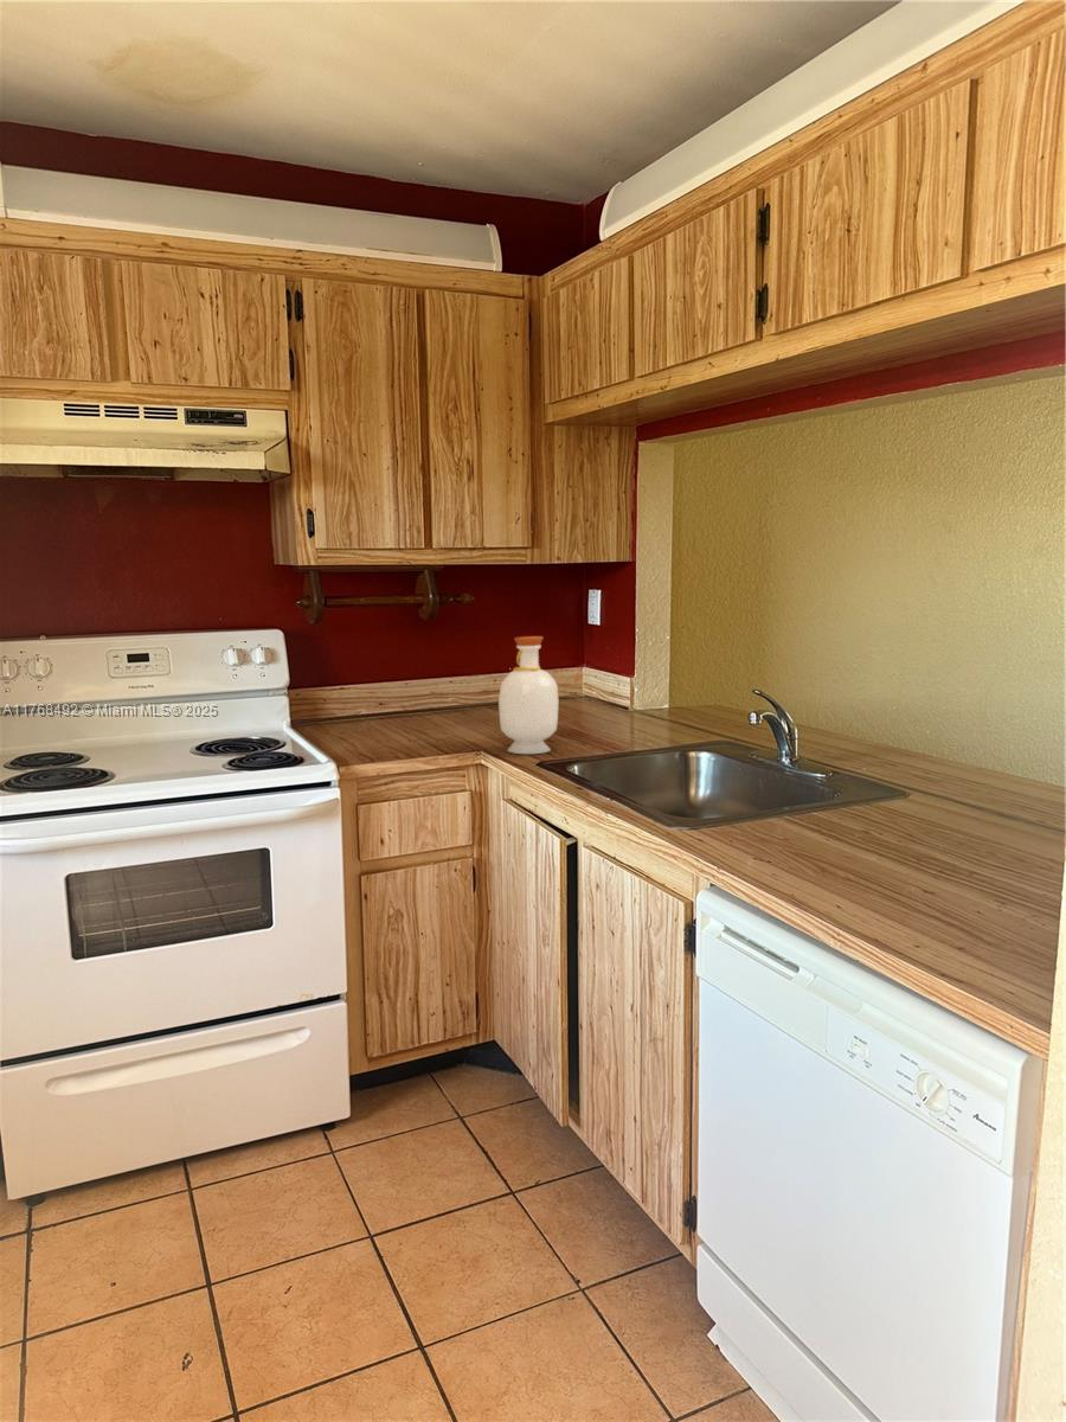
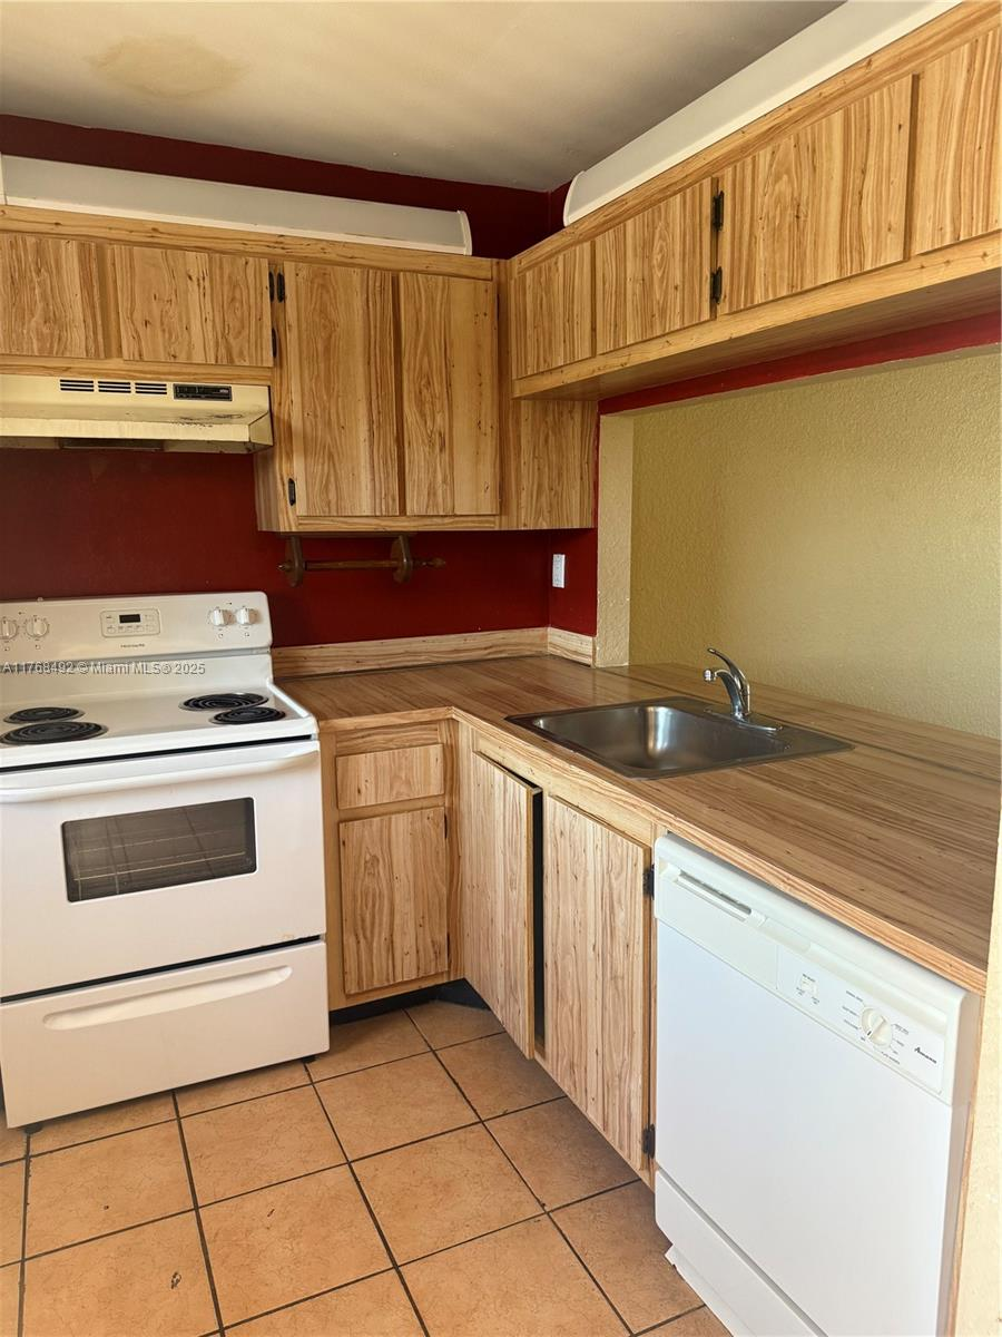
- bottle (528, 693)
